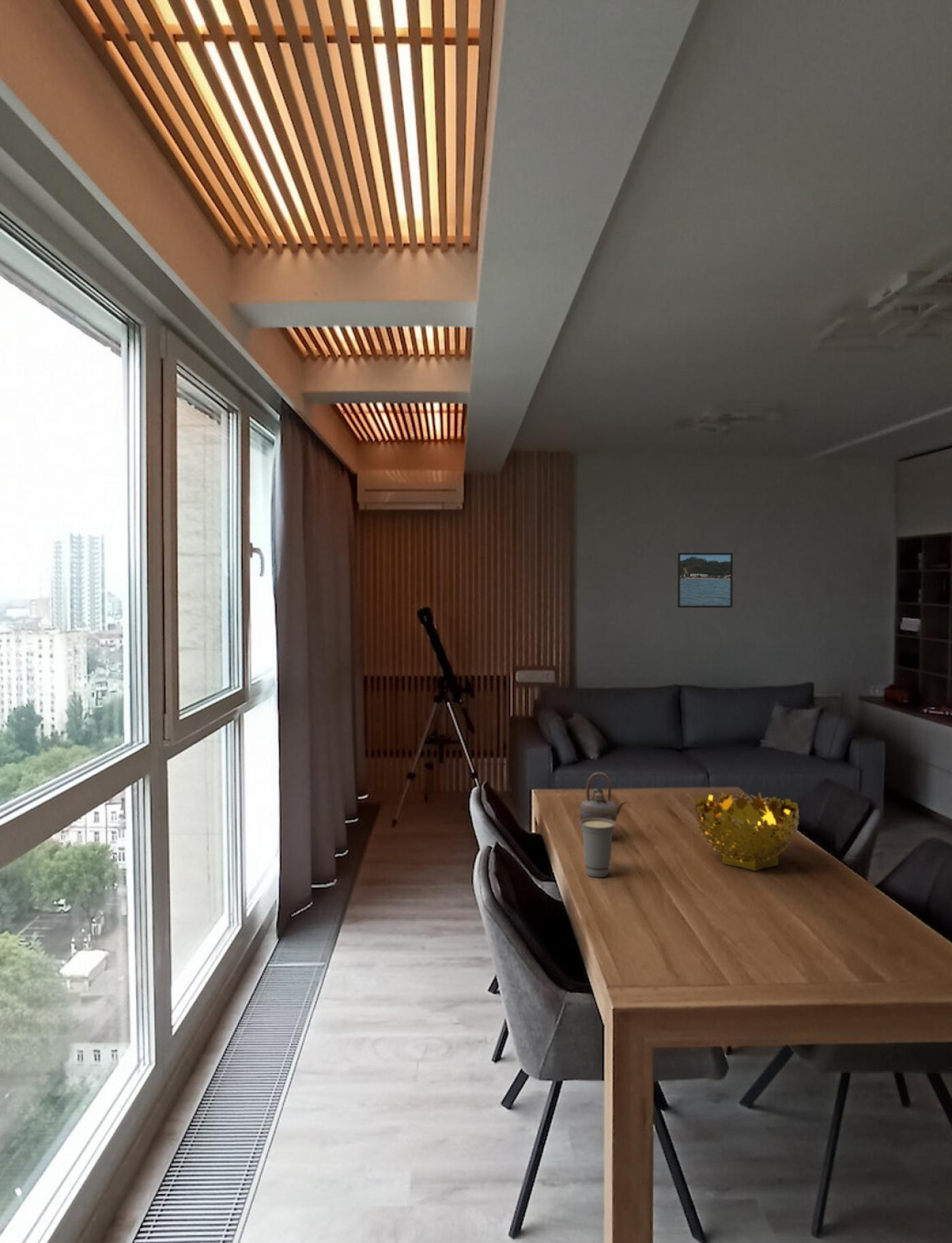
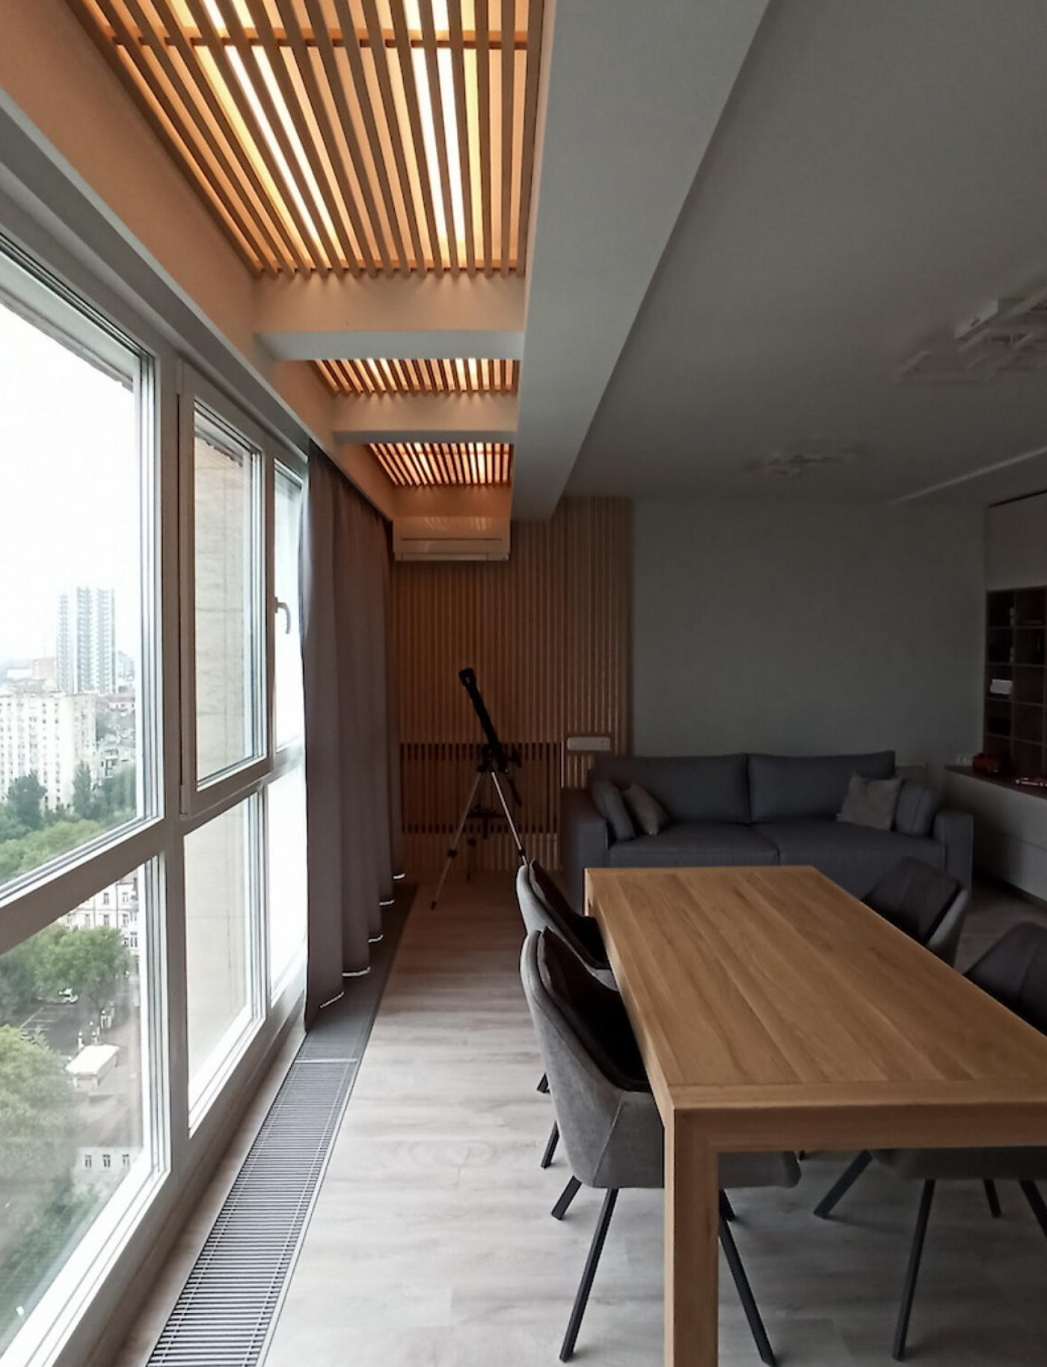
- decorative bowl (745, 831)
- cup (597, 848)
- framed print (704, 580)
- teapot (602, 805)
